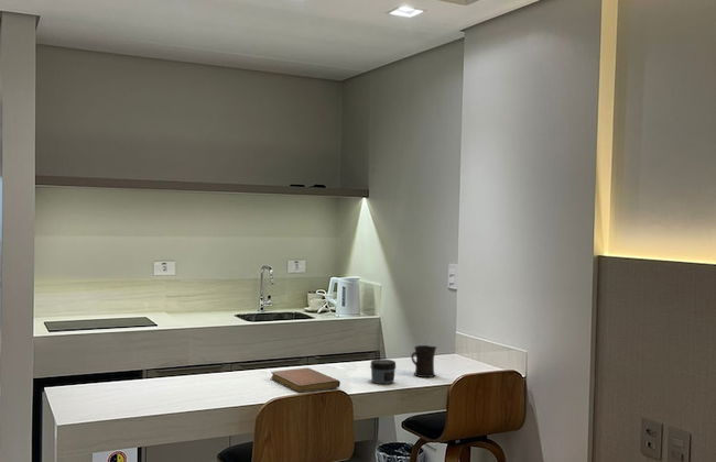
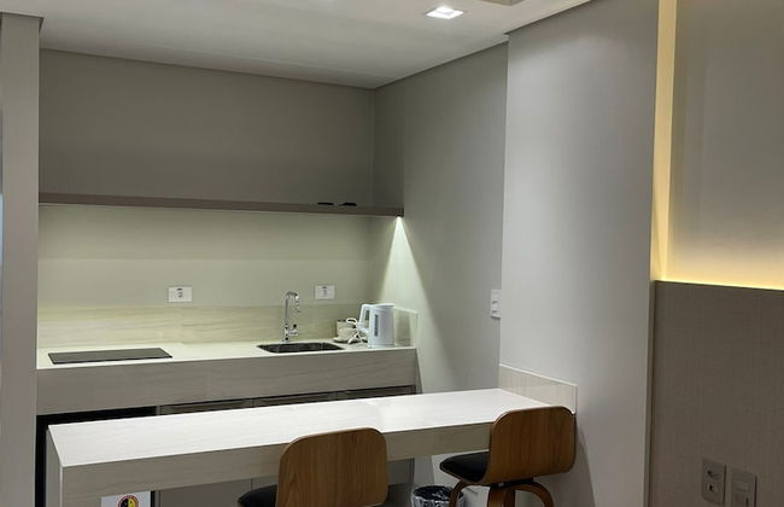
- jar (382, 371)
- mug (423, 361)
- notebook (304, 378)
